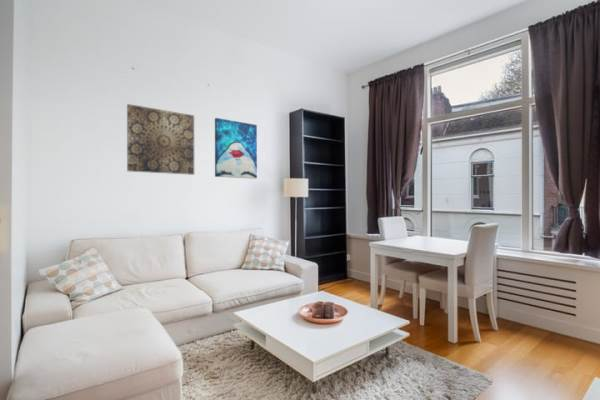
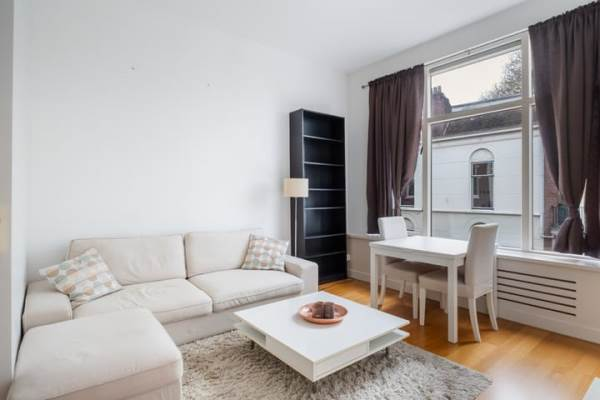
- wall art (162, 141)
- wall art (236, 149)
